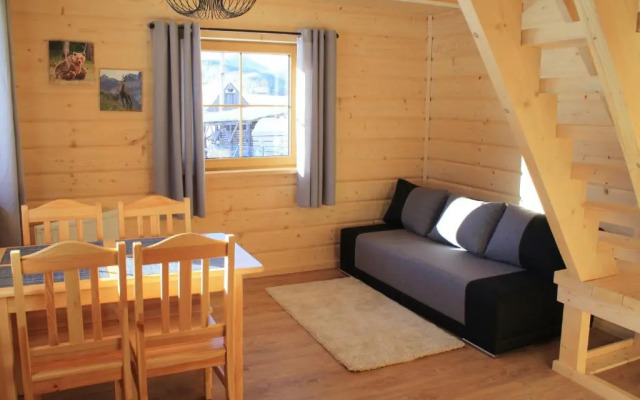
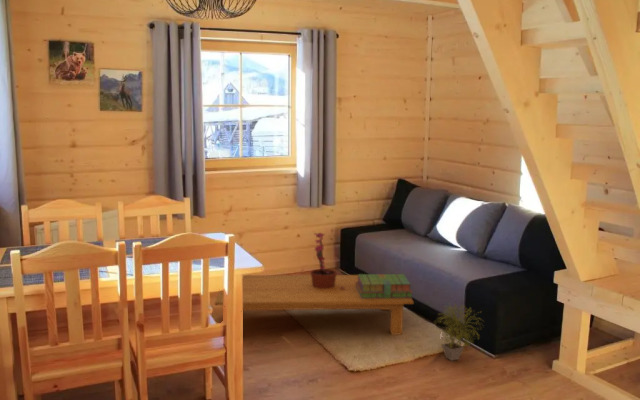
+ coffee table (312, 304)
+ potted plant (458, 329)
+ potted plant (324, 259)
+ stack of books (383, 285)
